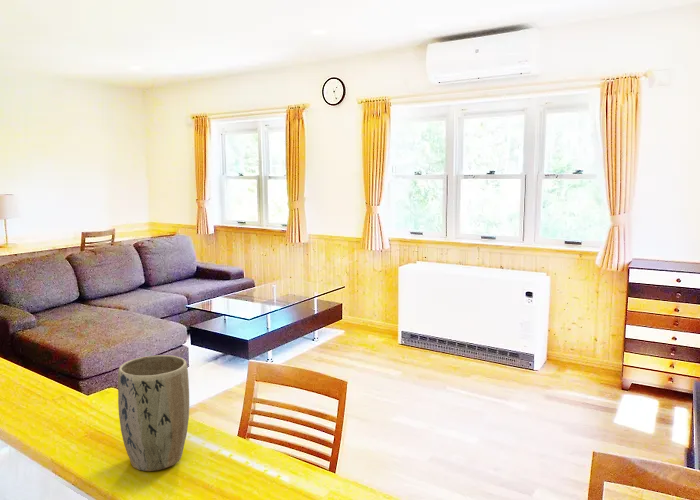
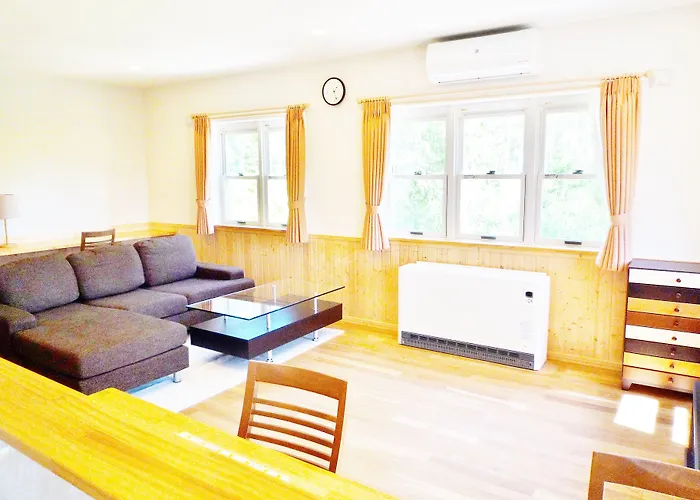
- plant pot (155, 412)
